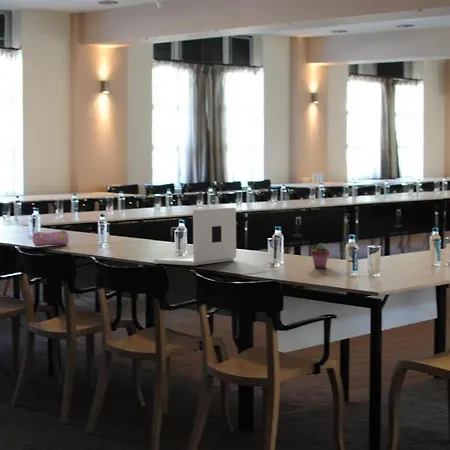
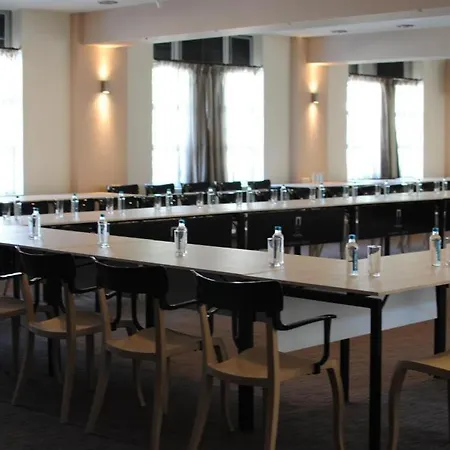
- potted succulent (320, 255)
- pencil case (51, 238)
- laptop (195, 235)
